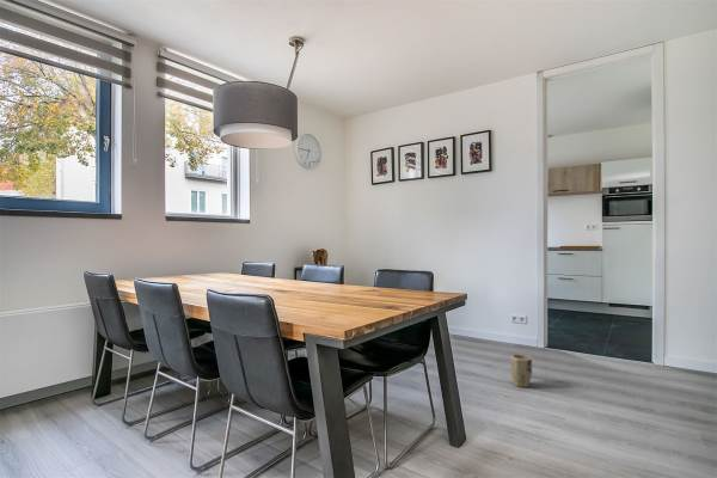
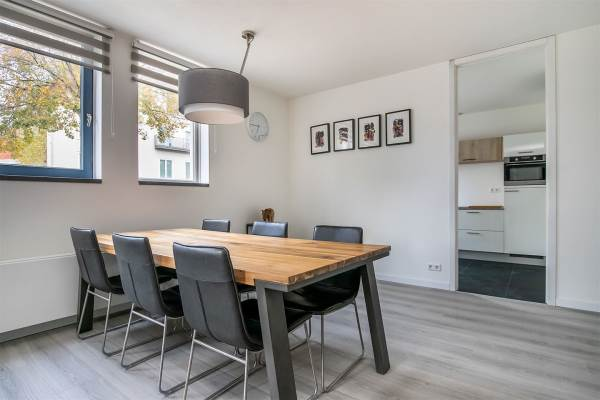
- plant pot (521, 370)
